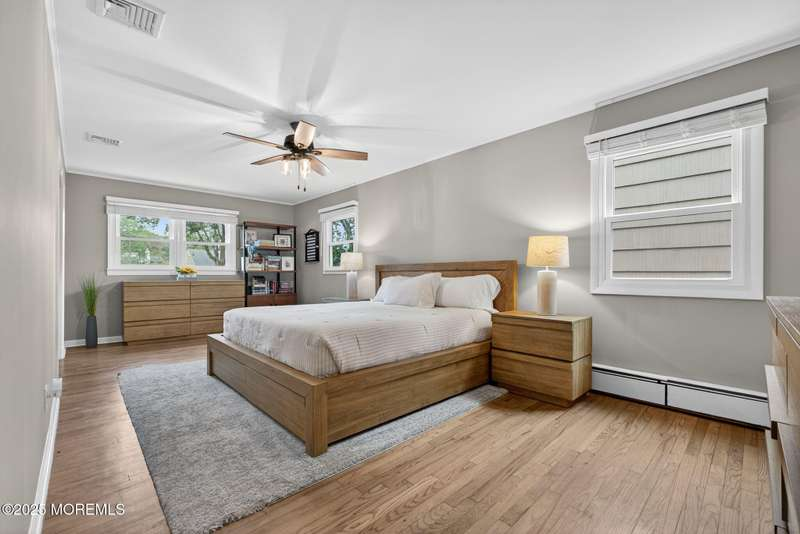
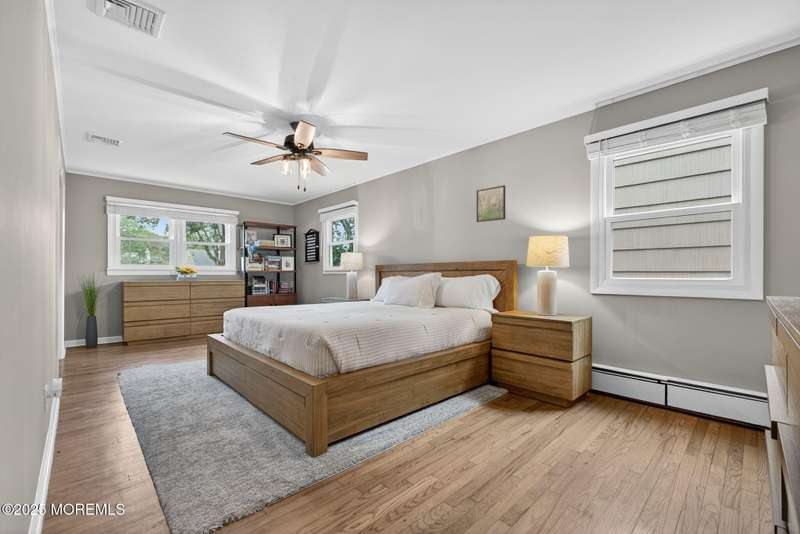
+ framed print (490, 204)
